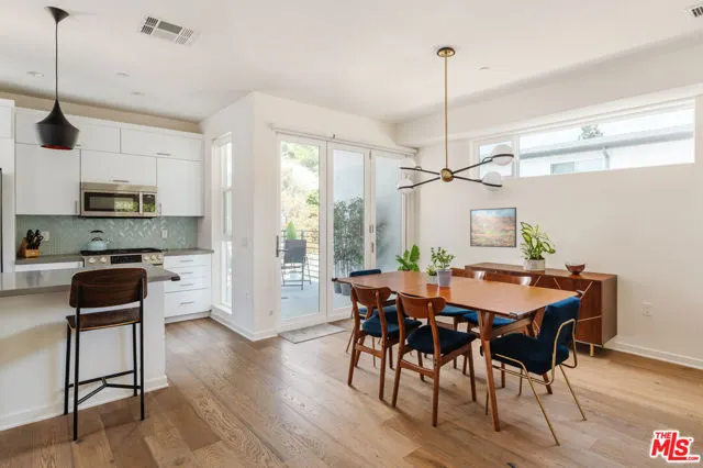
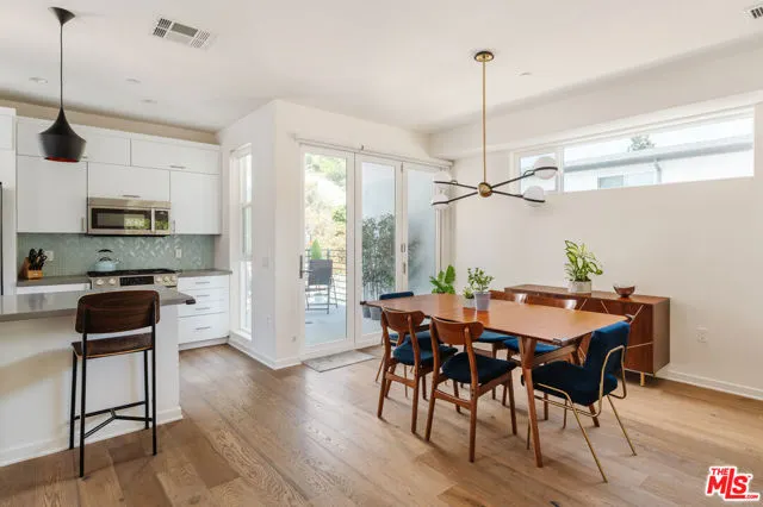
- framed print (492, 227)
